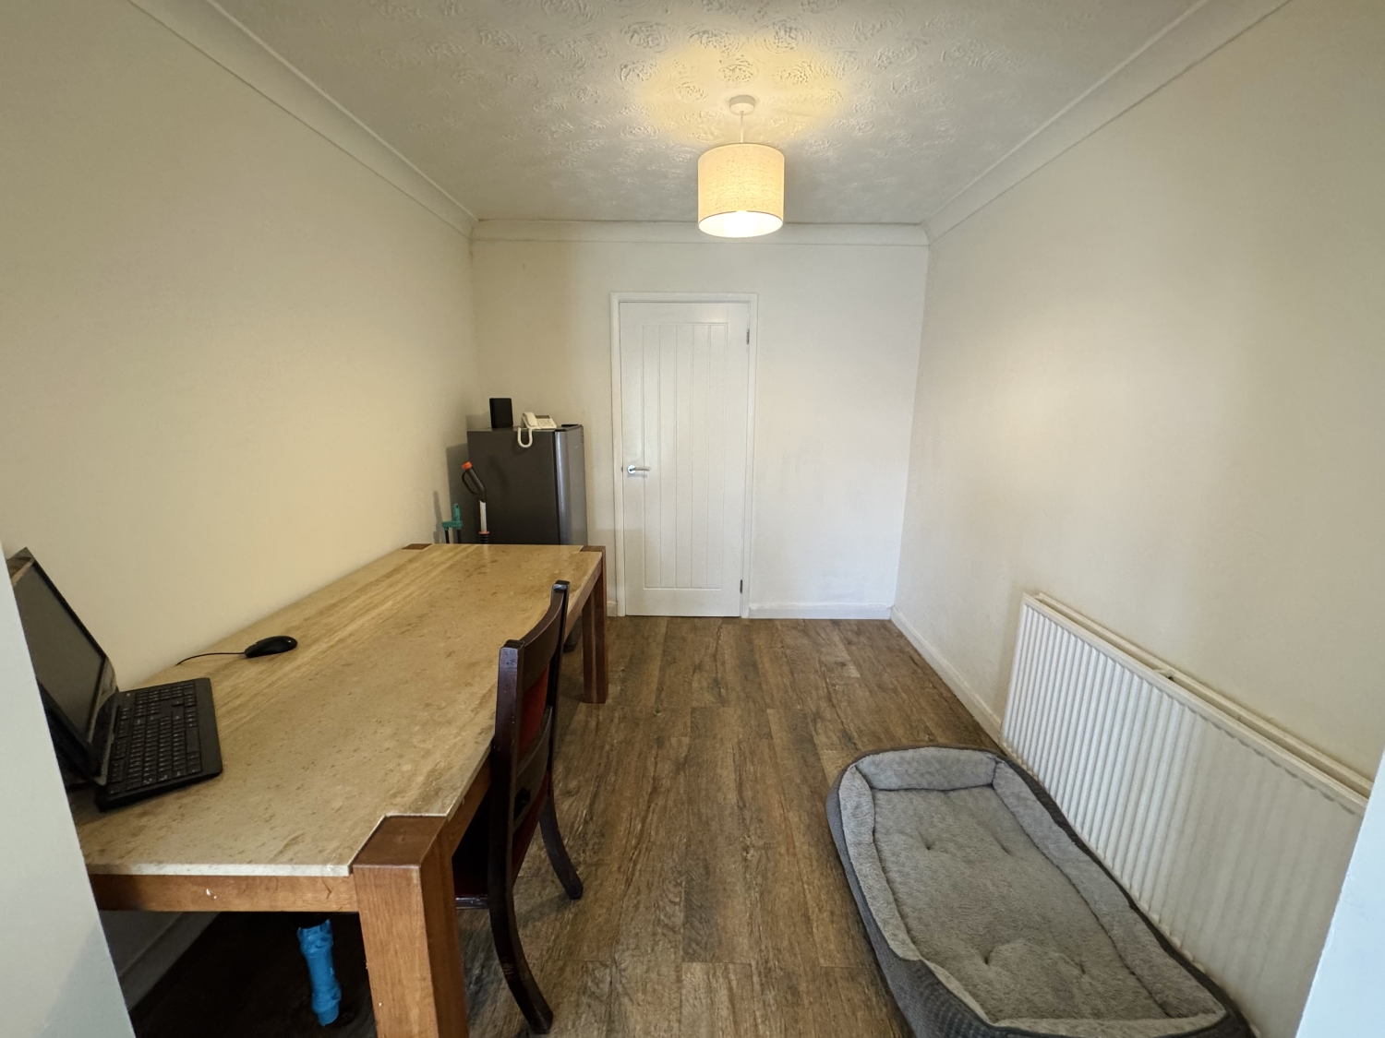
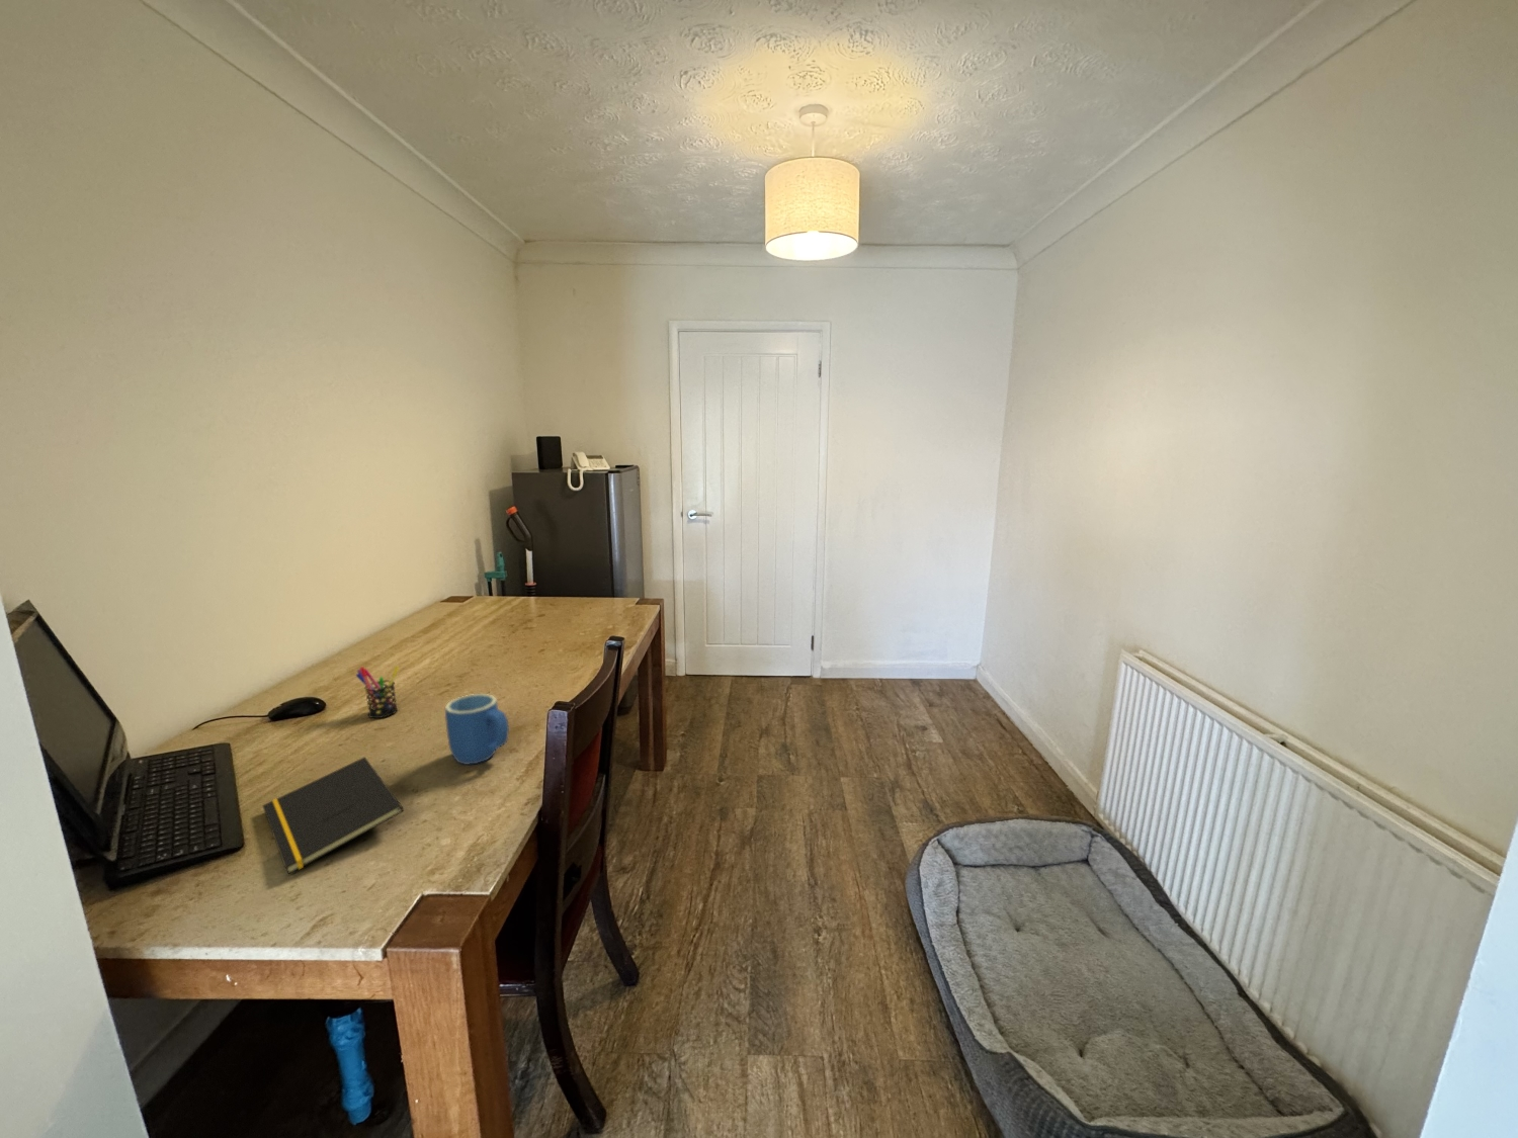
+ notepad (331, 808)
+ pen holder (379, 690)
+ mug (478, 729)
